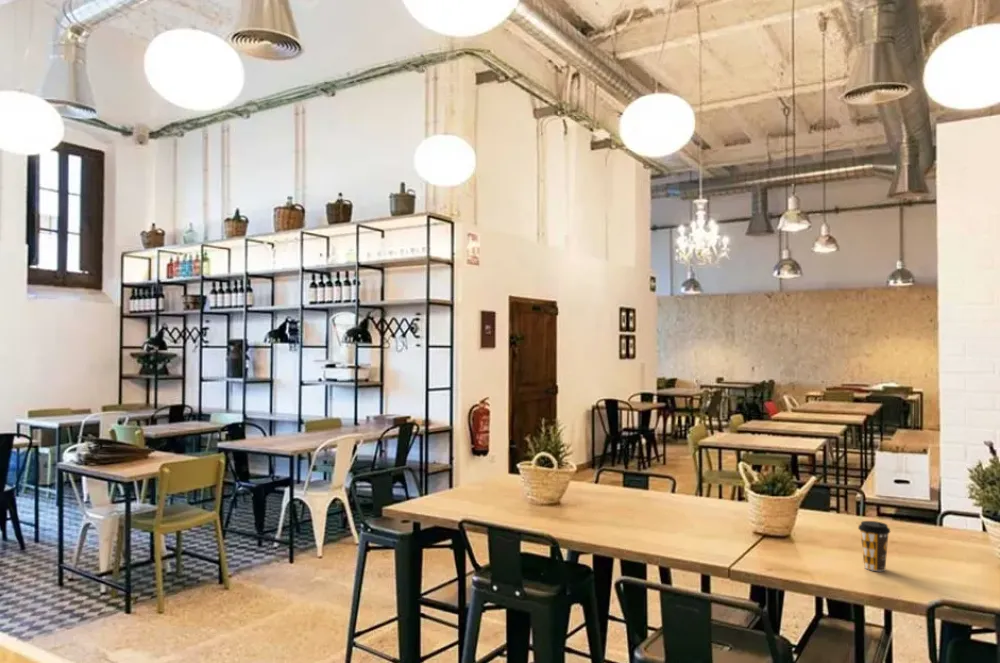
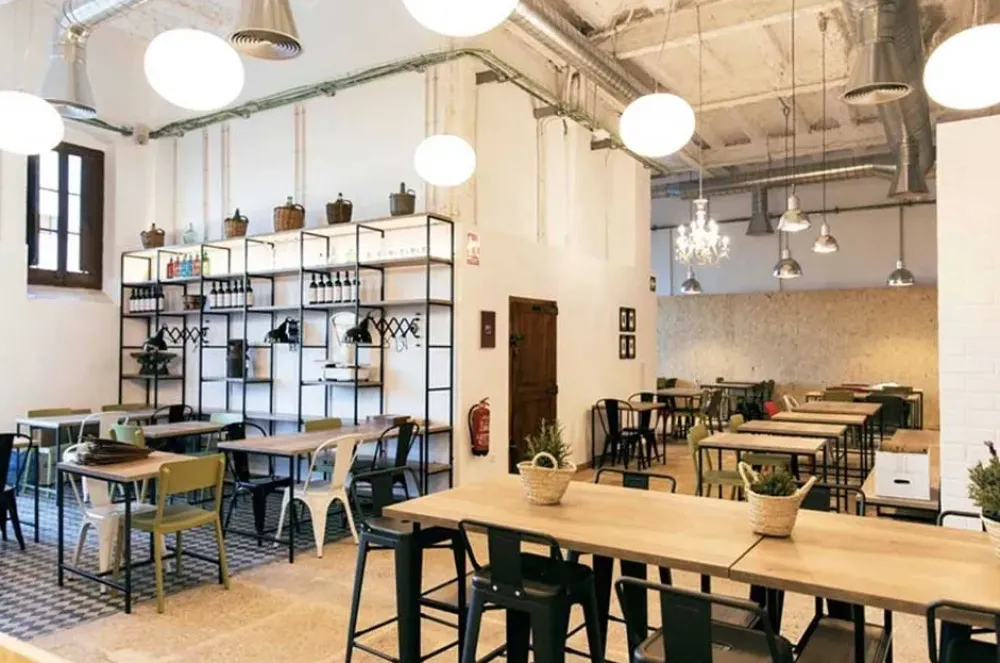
- coffee cup (874, 546)
